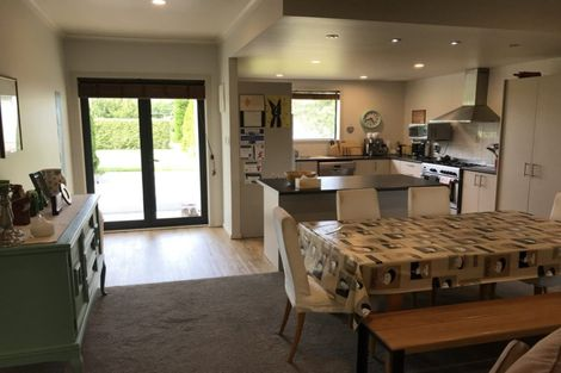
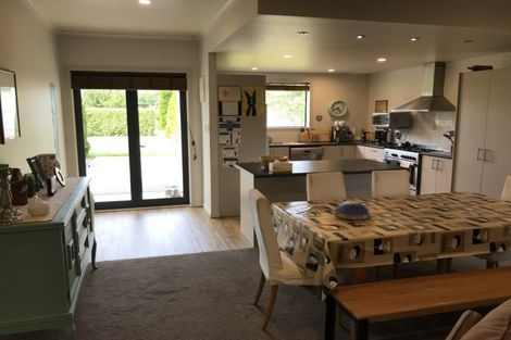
+ decorative bowl (351, 207)
